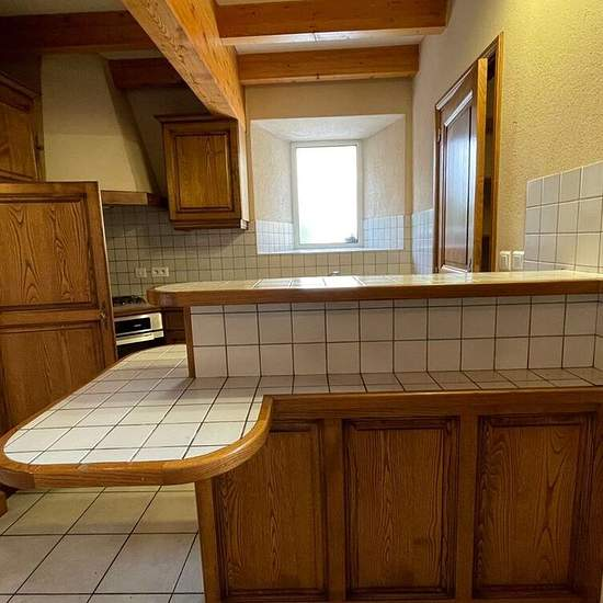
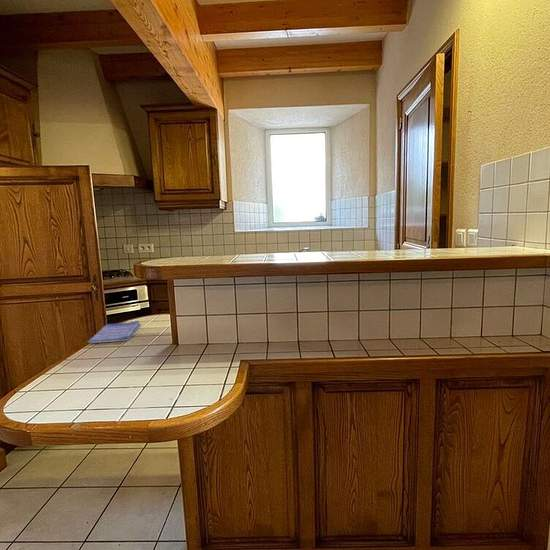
+ dish towel (116, 331)
